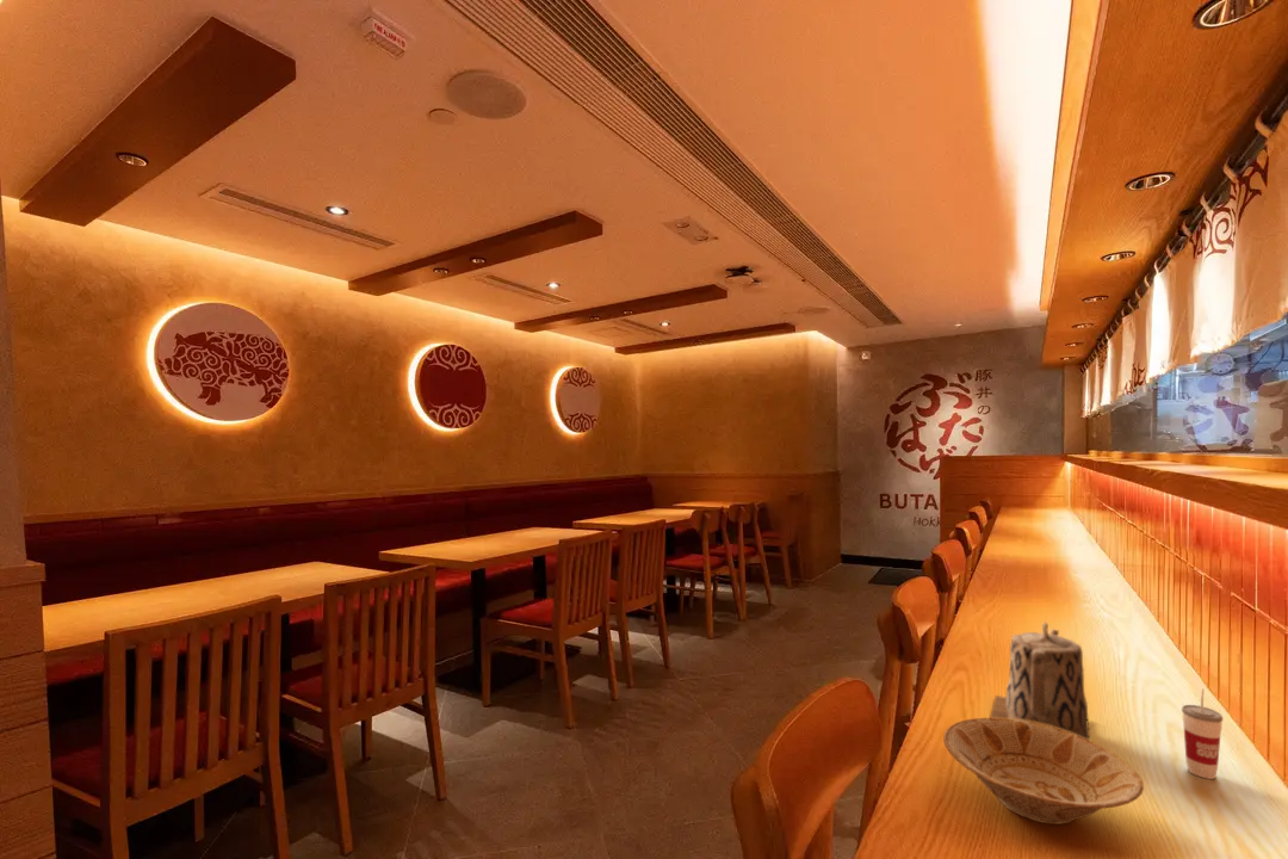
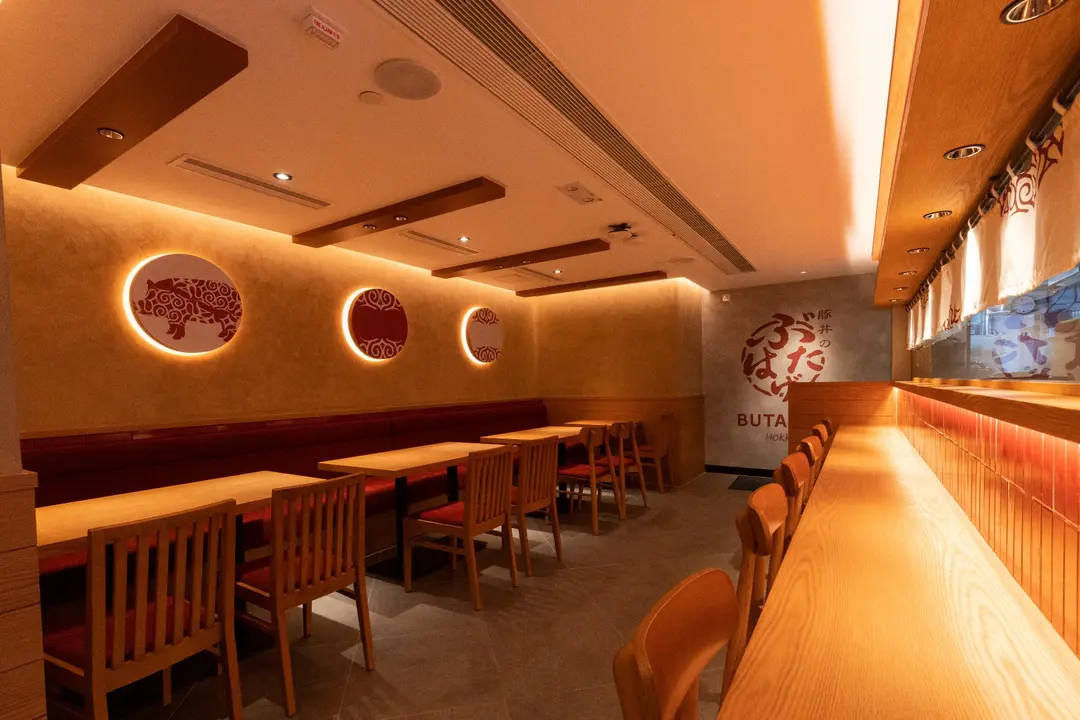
- cup (1201, 730)
- bowl (1035, 779)
- teapot (1038, 674)
